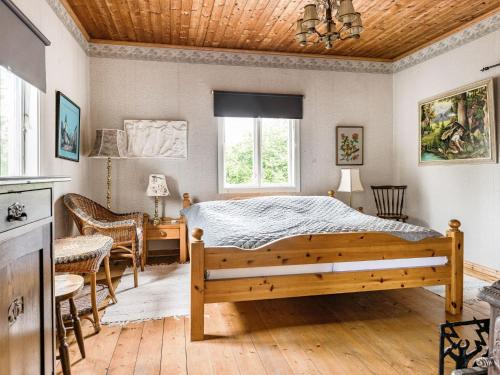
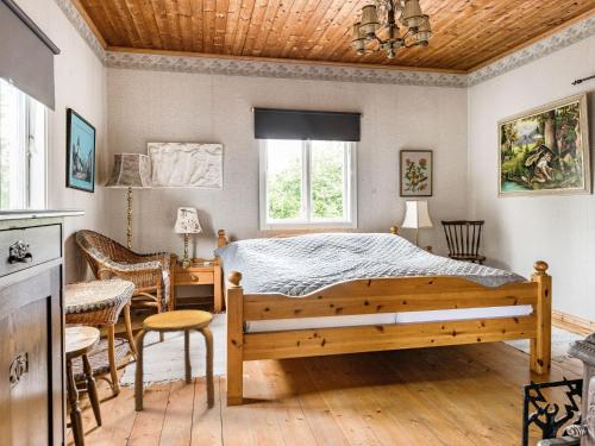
+ stool (184, 358)
